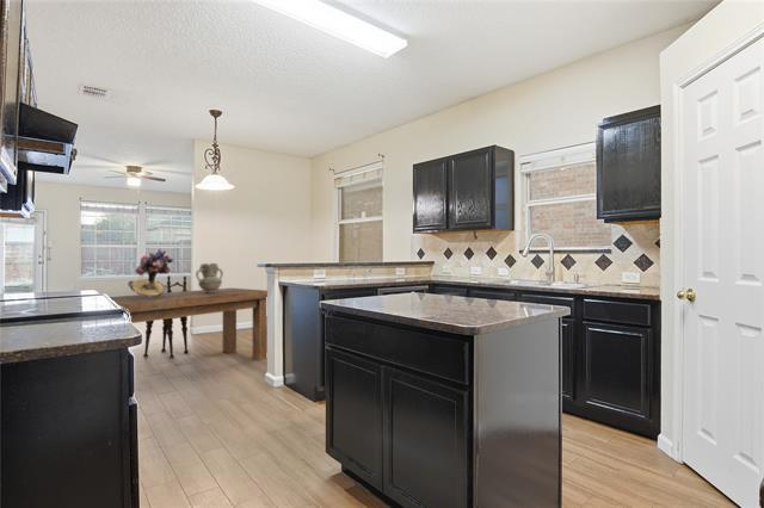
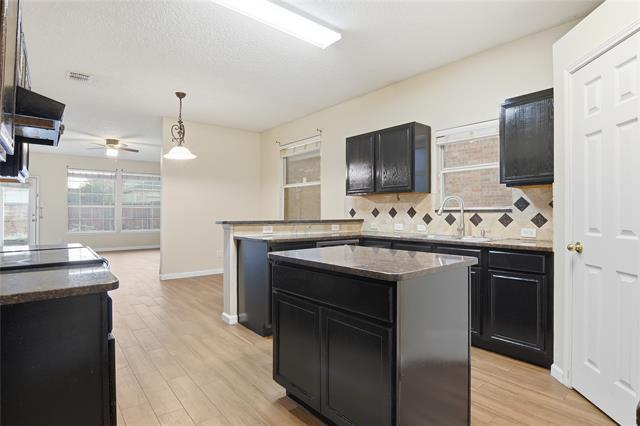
- ceramic jug (210, 278)
- dining chair (167, 318)
- dining table (173, 317)
- bouquet (150, 273)
